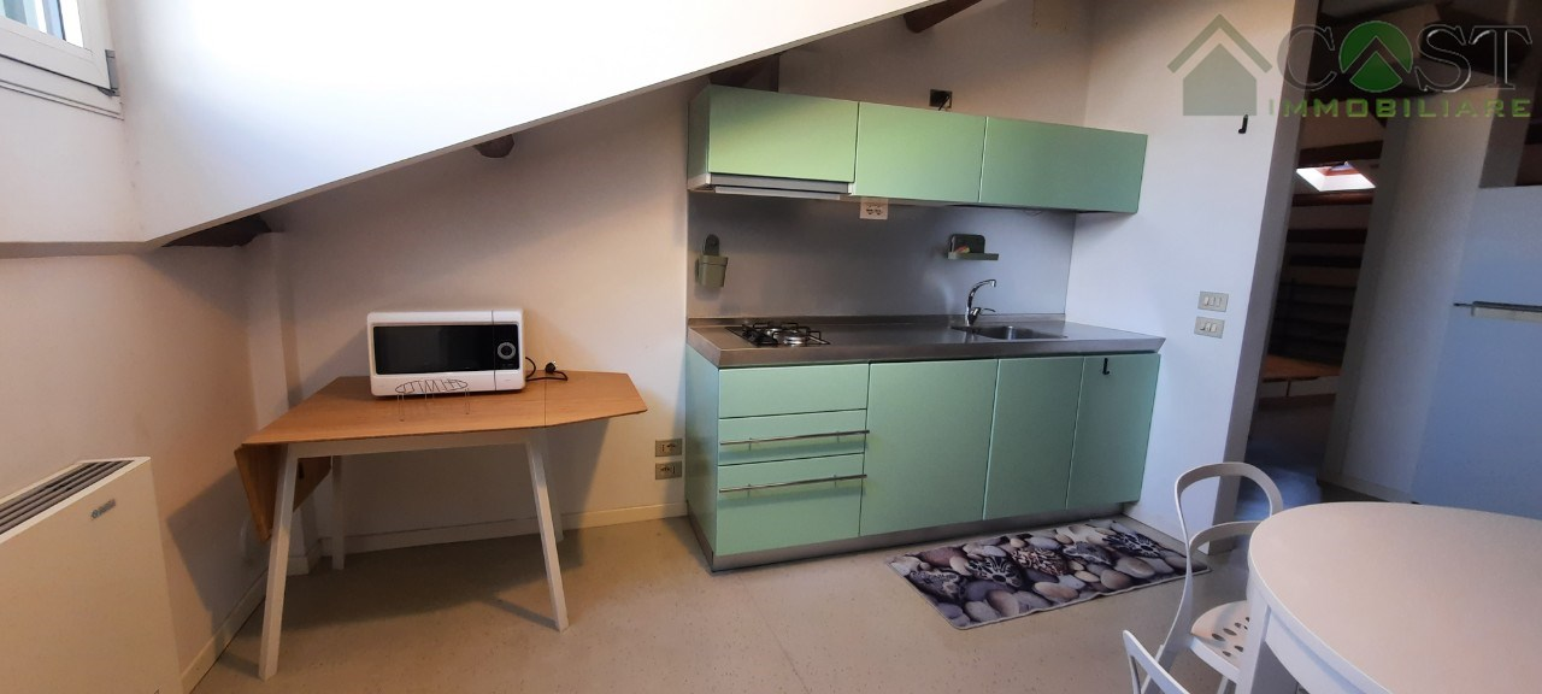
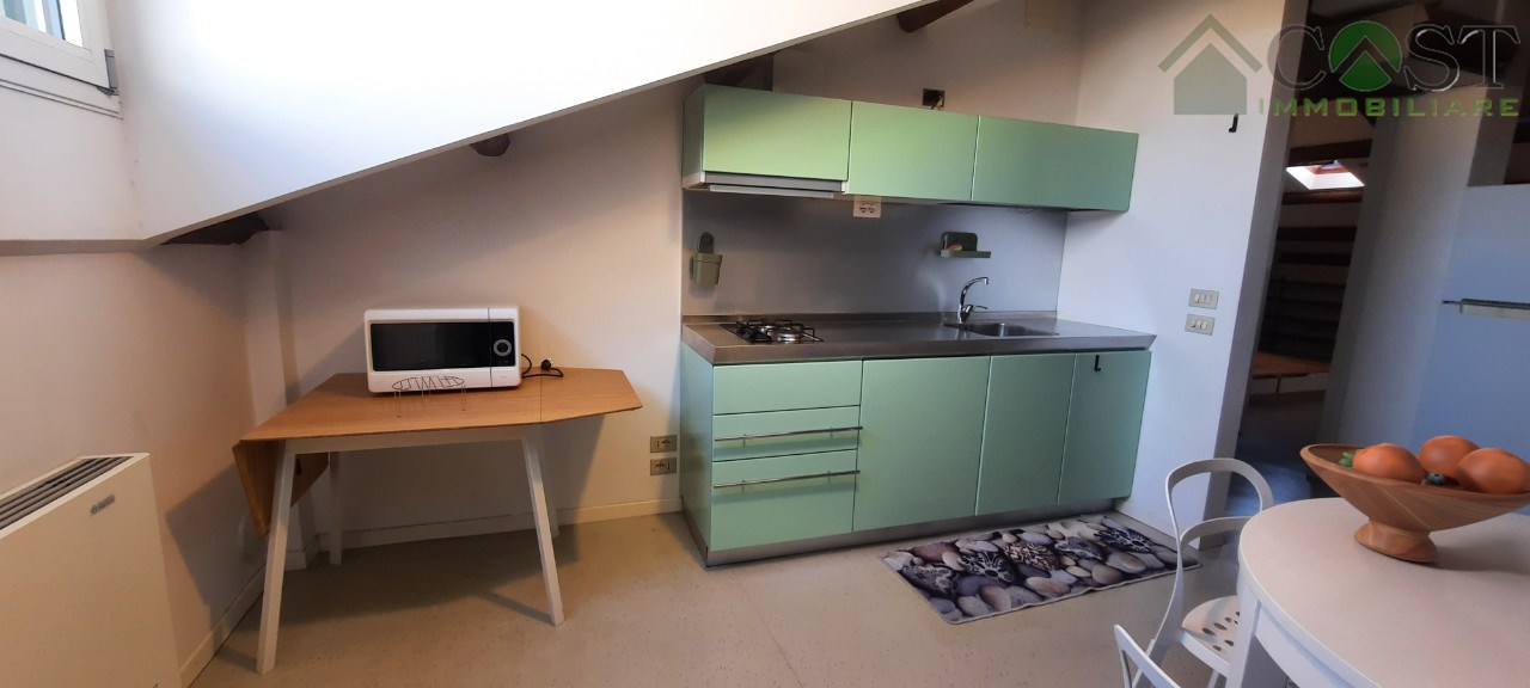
+ fruit bowl (1404, 492)
